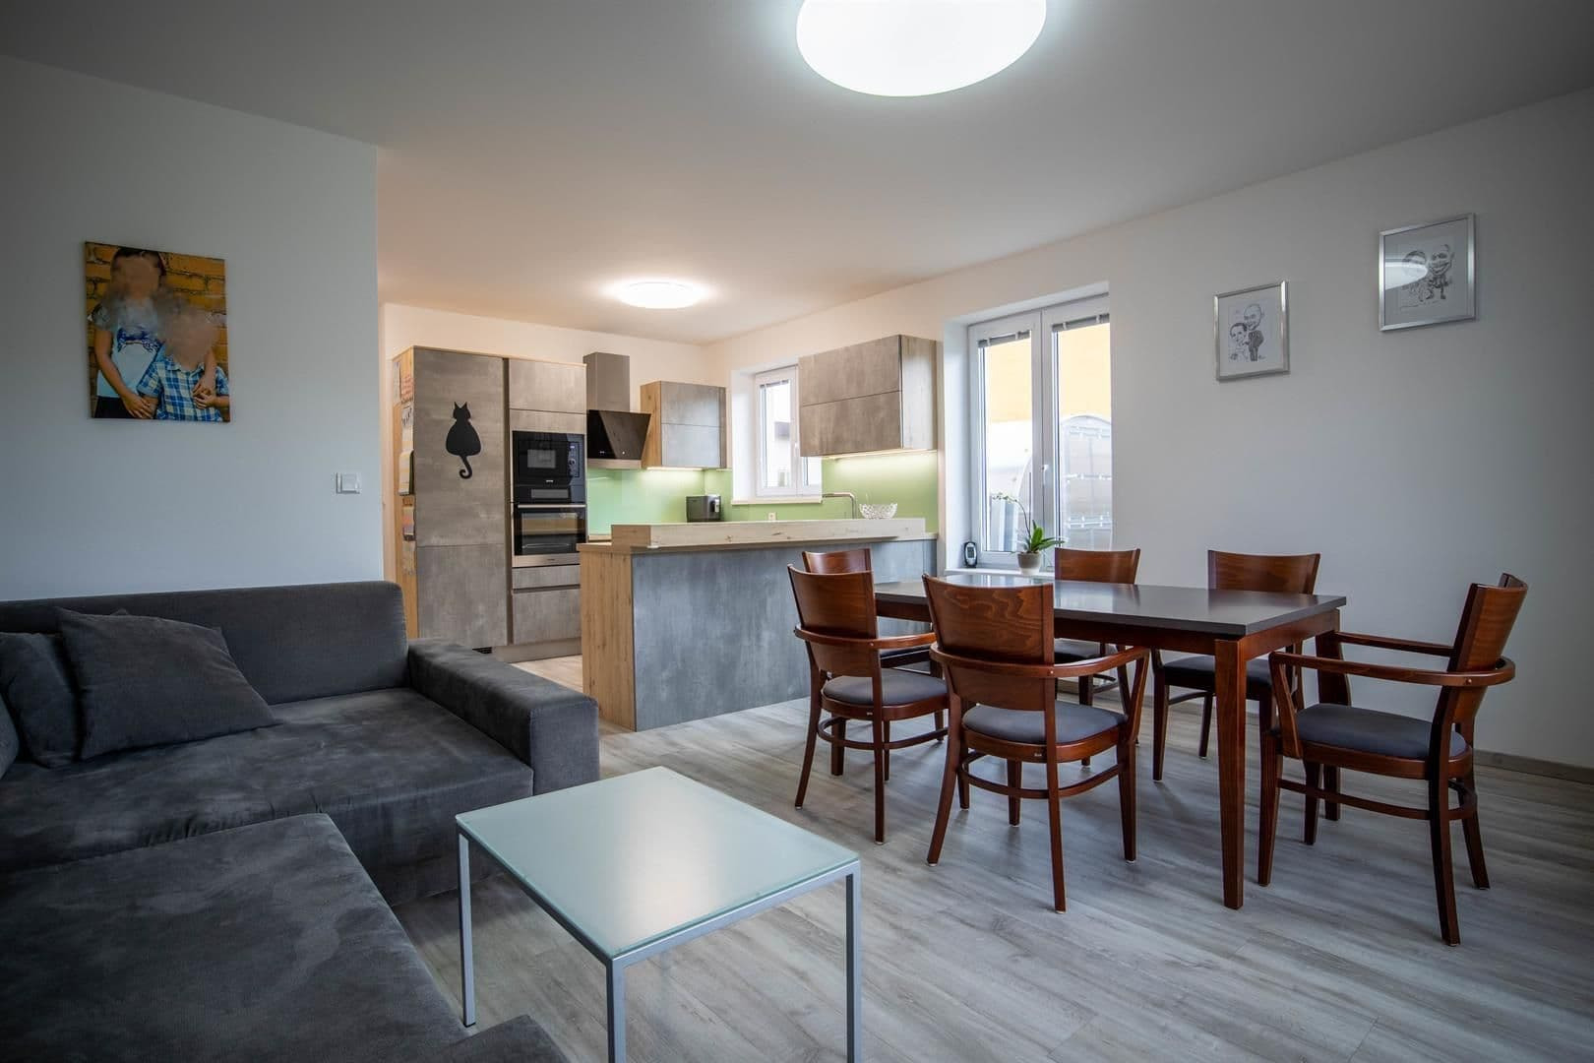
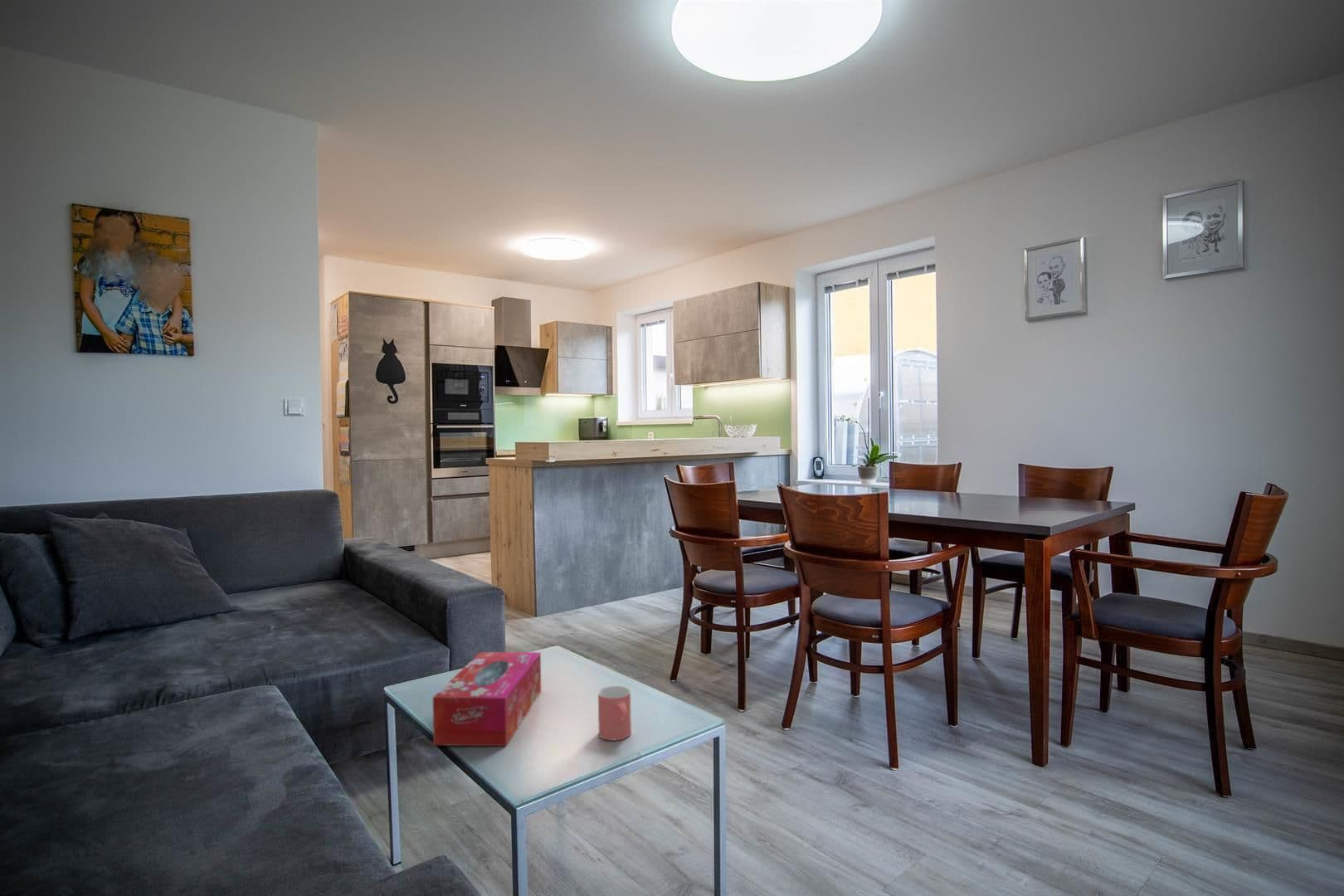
+ tissue box (492, 694)
+ cup (617, 715)
